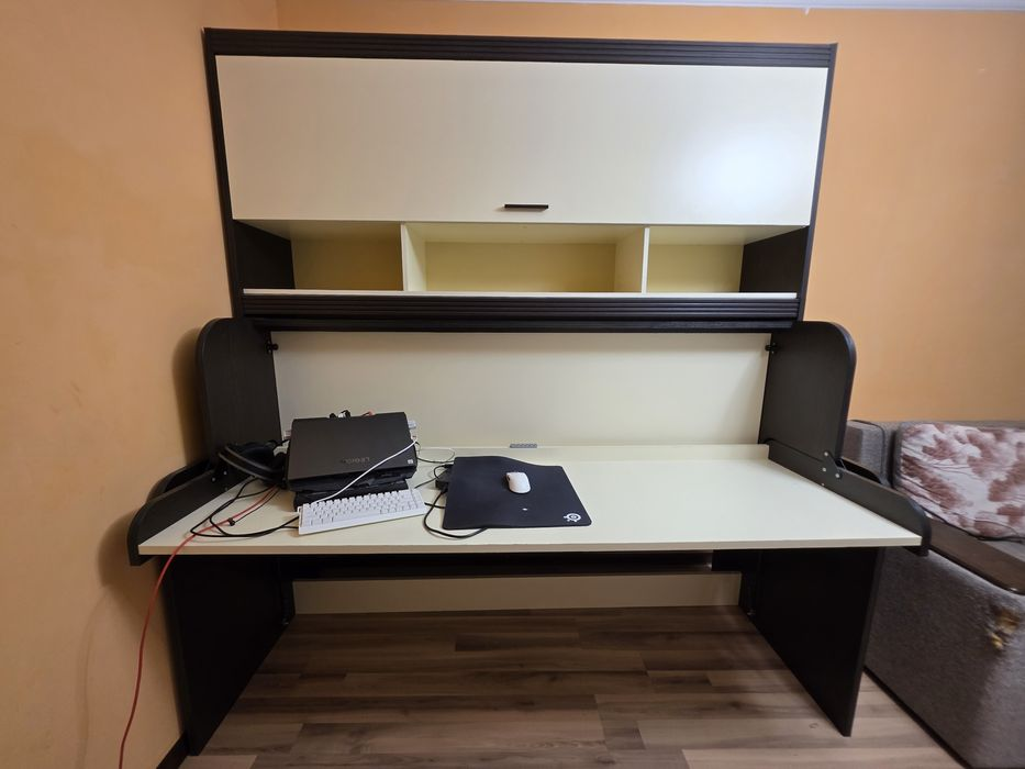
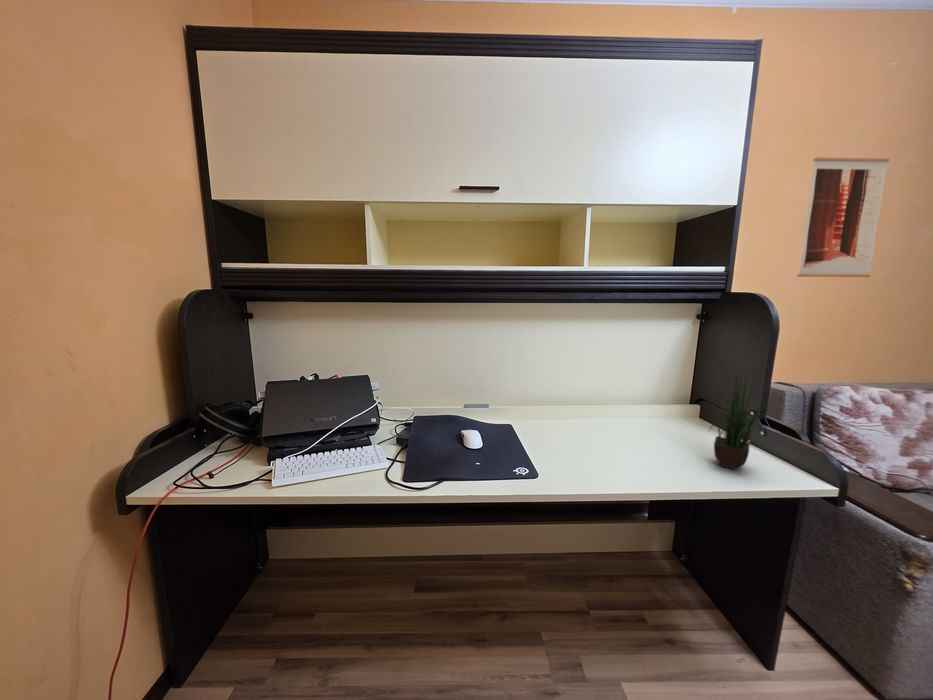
+ wall art (842, 219)
+ potted plant (740, 411)
